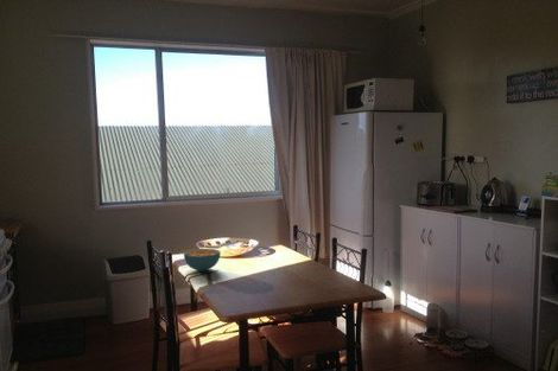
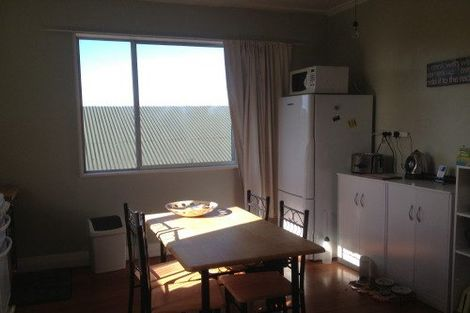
- cereal bowl (202, 261)
